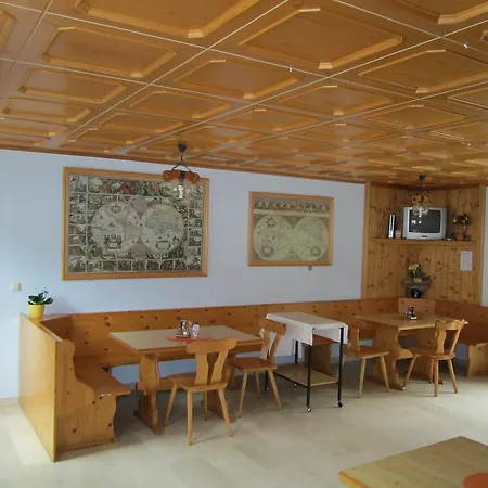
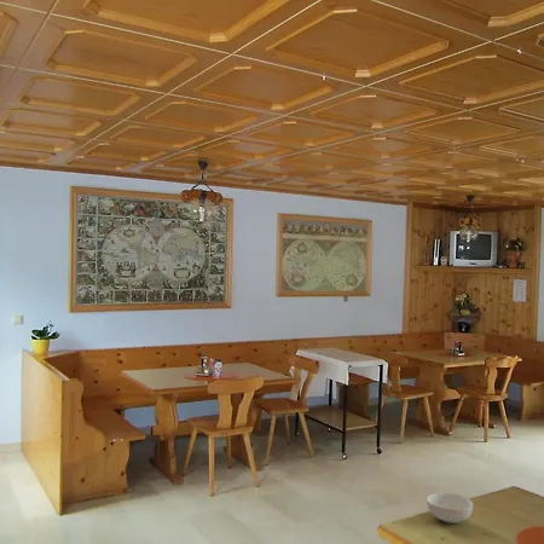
+ cereal bowl (448, 509)
